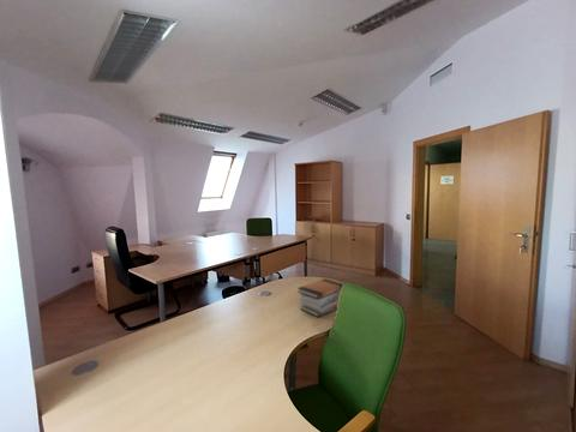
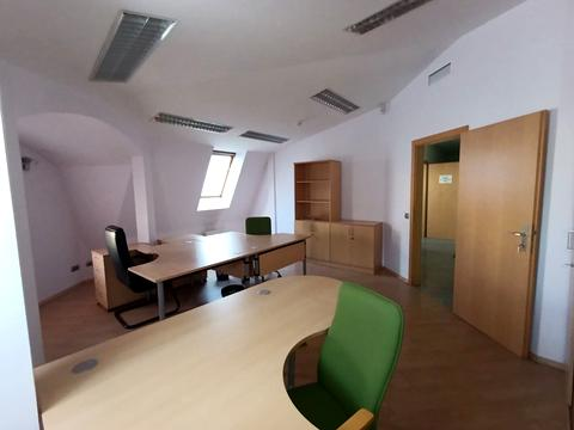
- book stack (322, 296)
